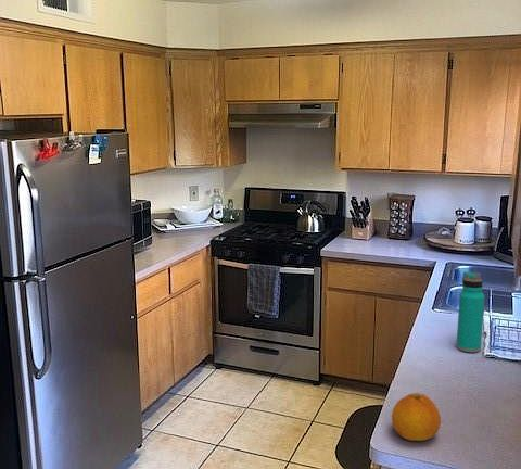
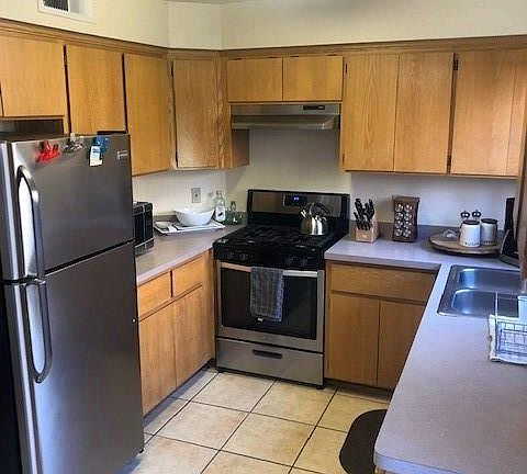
- water bottle (470, 310)
- fruit (416, 415)
